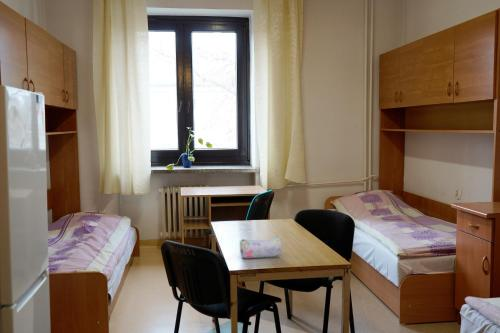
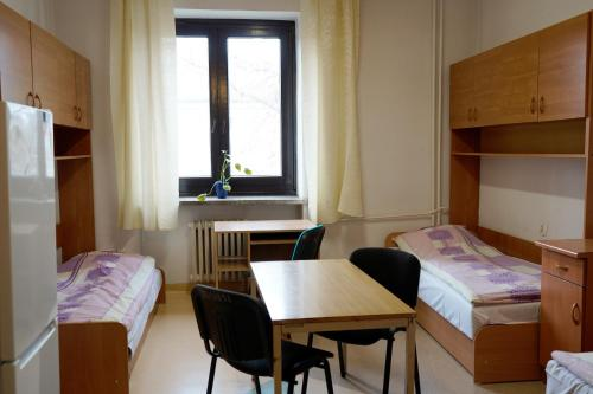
- pencil case (260, 247)
